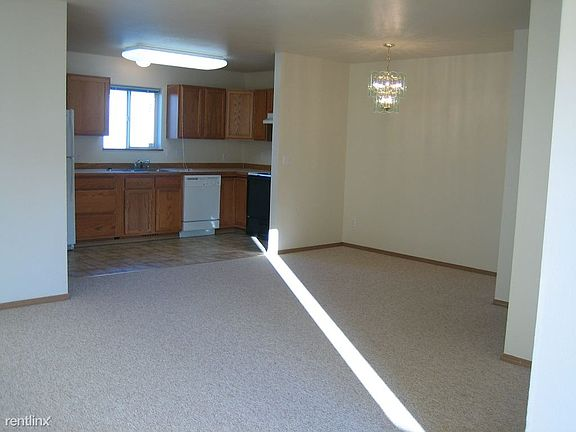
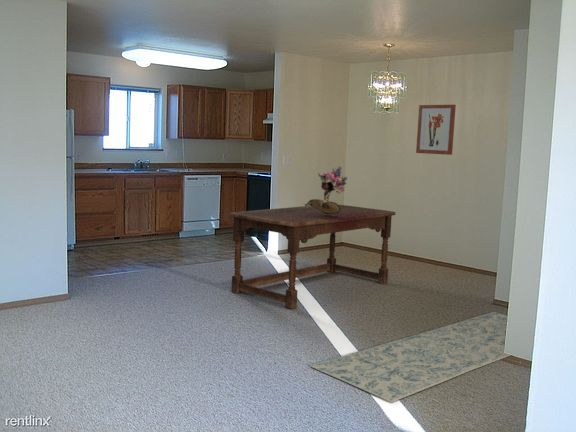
+ dining table (311, 238)
+ bouquet (327, 191)
+ wall art (435, 129)
+ rug (453, 346)
